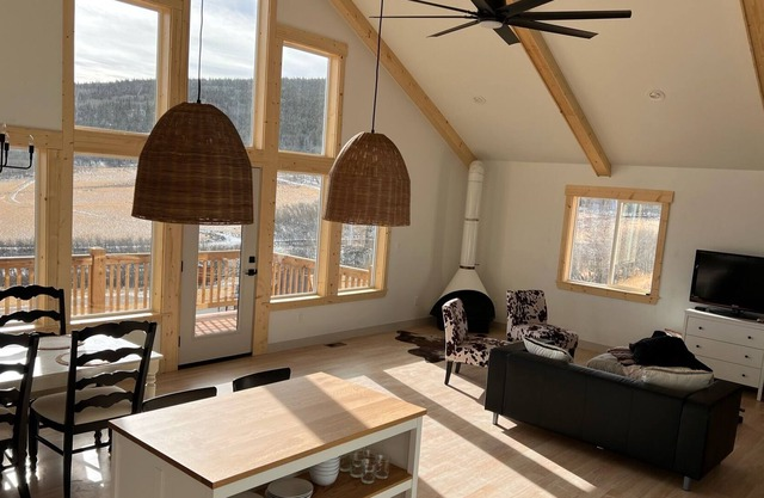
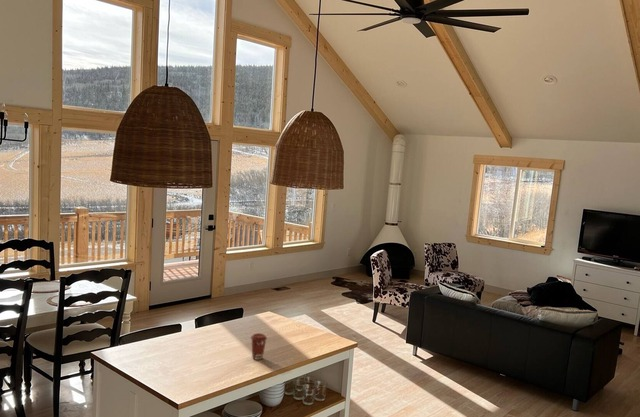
+ coffee cup (258, 346)
